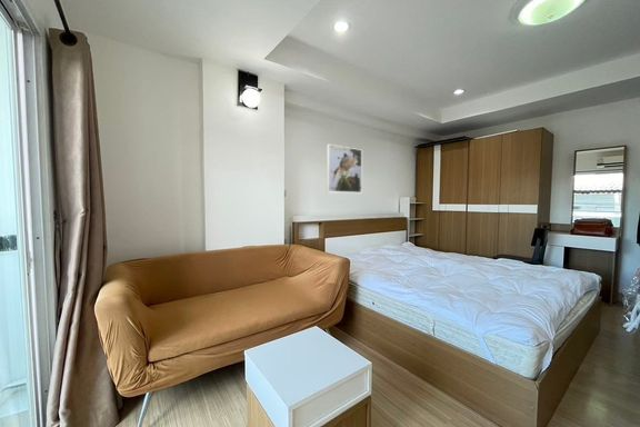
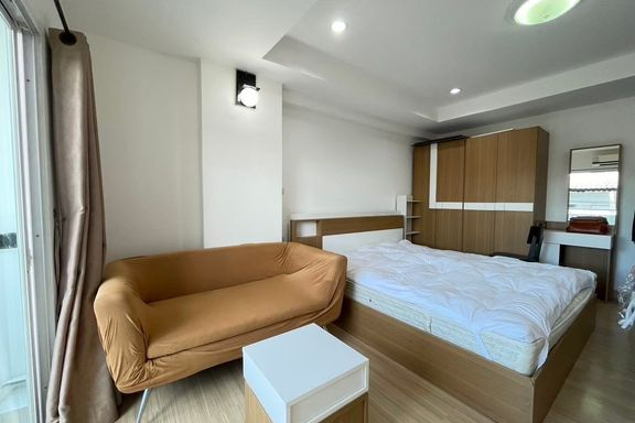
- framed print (344, 170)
